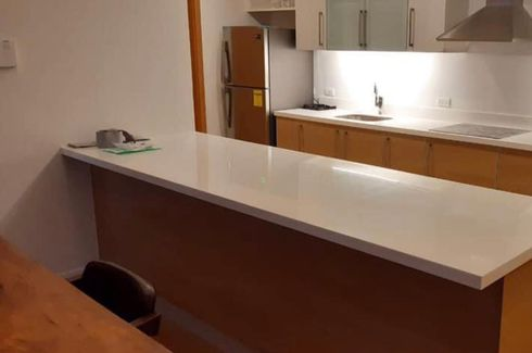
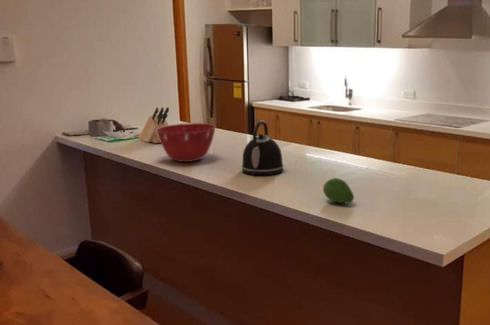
+ knife block (154, 123)
+ fruit (338, 190)
+ kettle (261, 145)
+ mixing bowl (186, 143)
